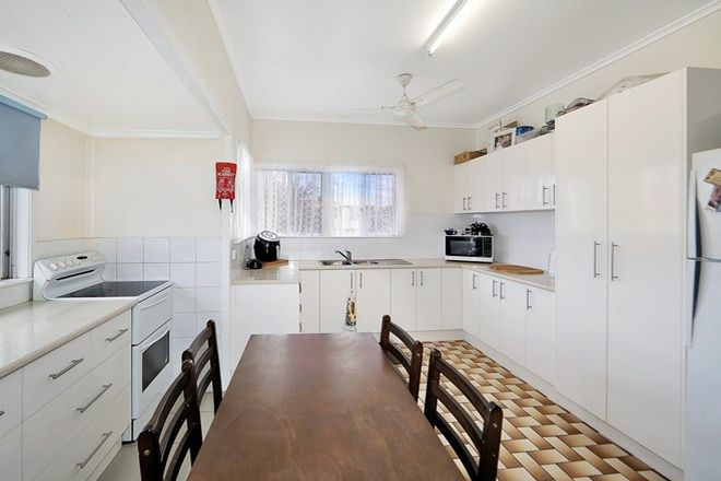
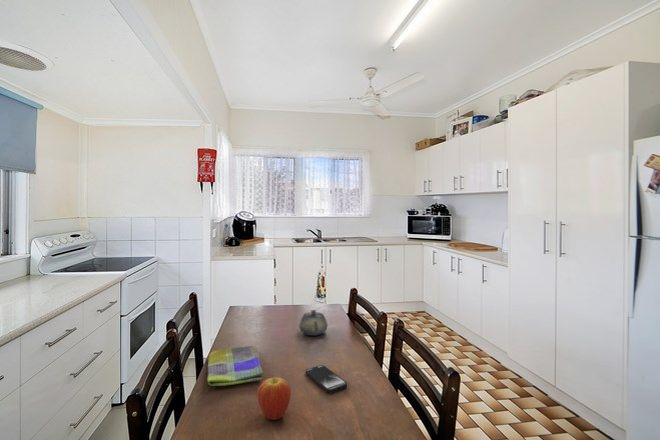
+ fruit (274, 396)
+ smartphone (325, 377)
+ teapot (313, 322)
+ dish towel (234, 363)
